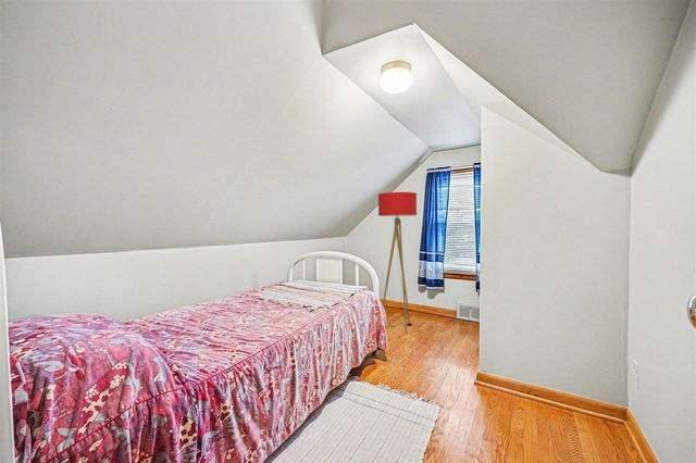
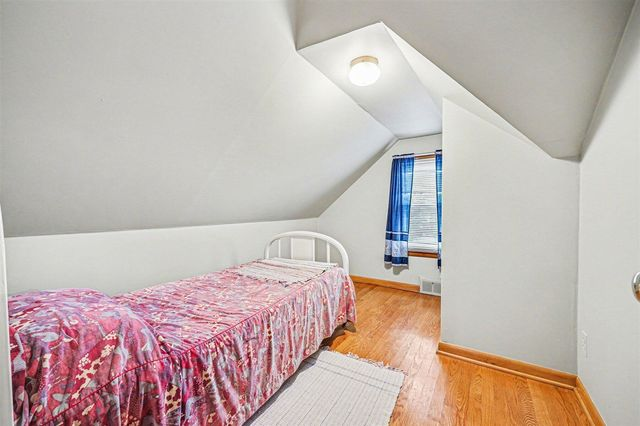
- floor lamp (397, 261)
